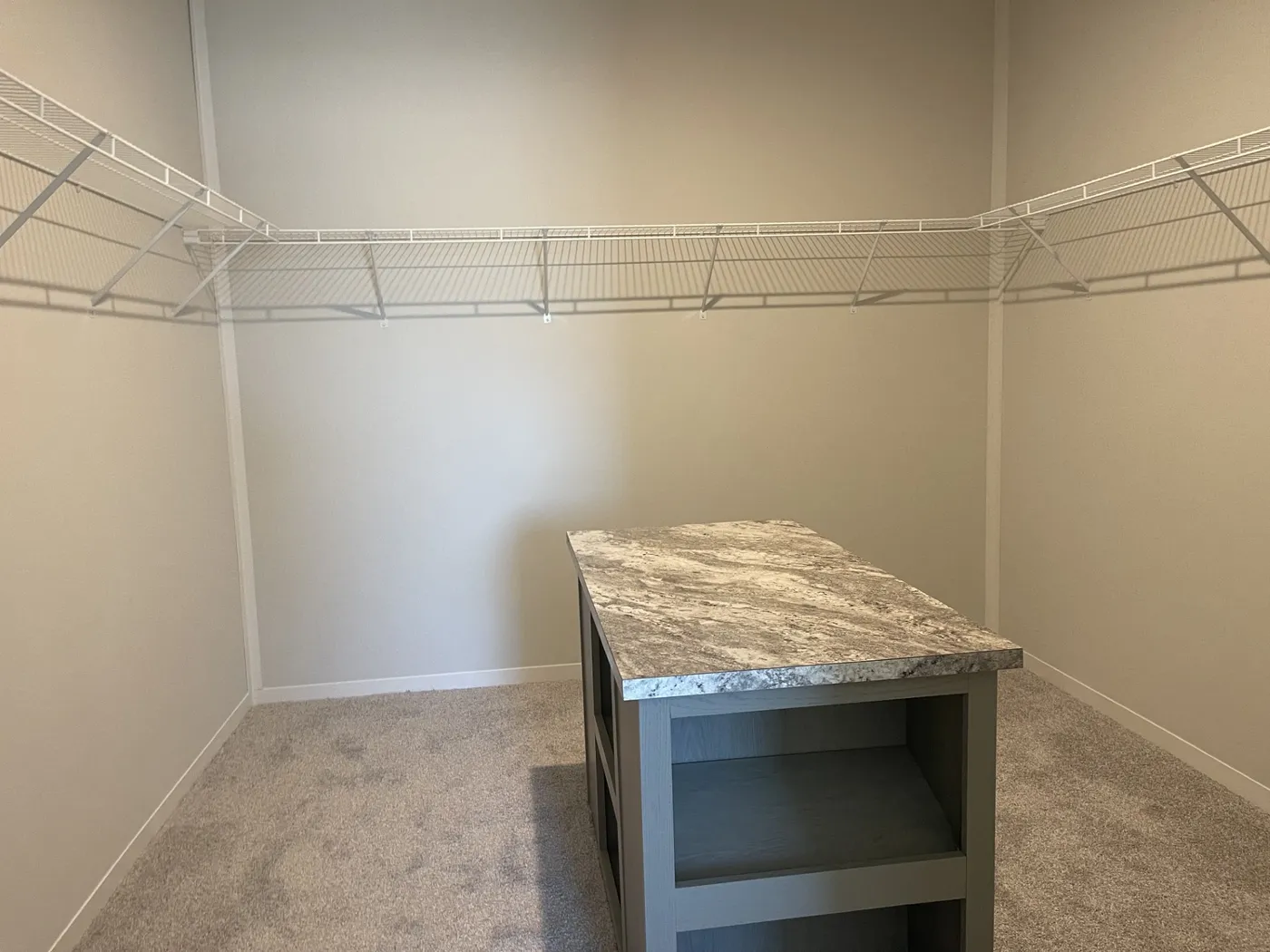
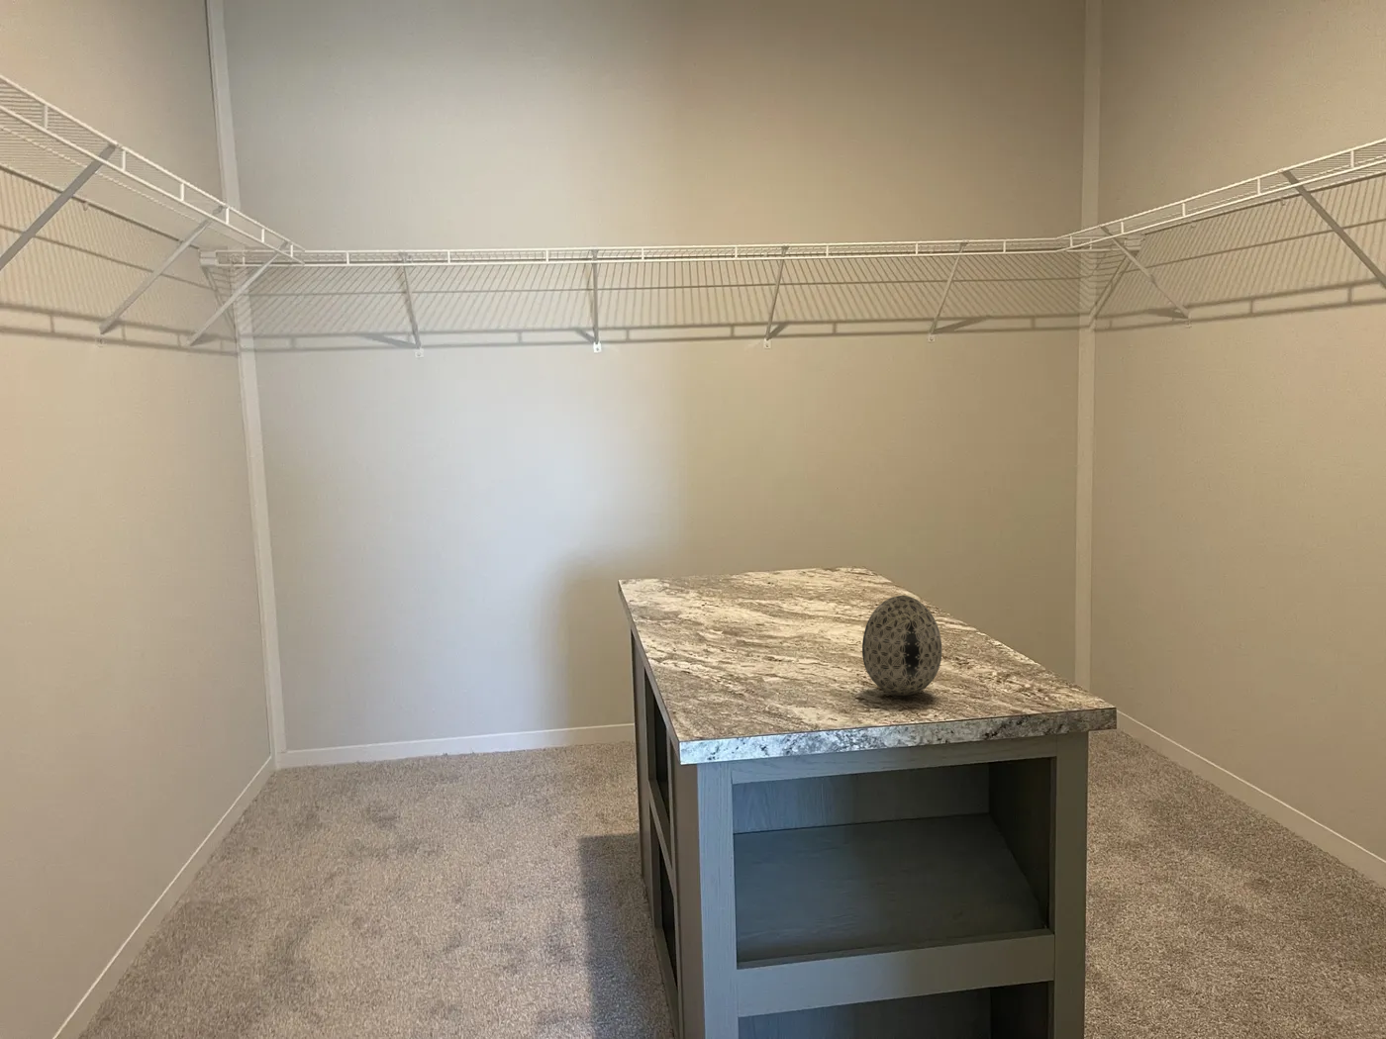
+ decorative egg (901, 645)
